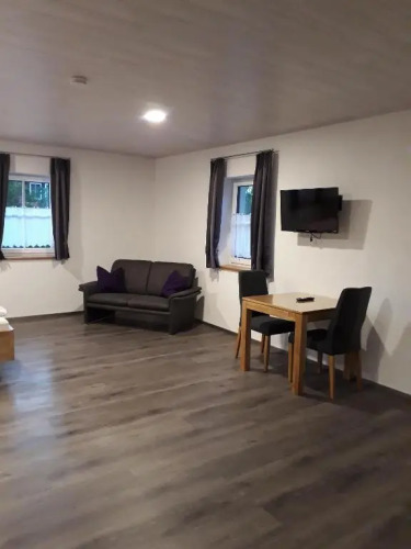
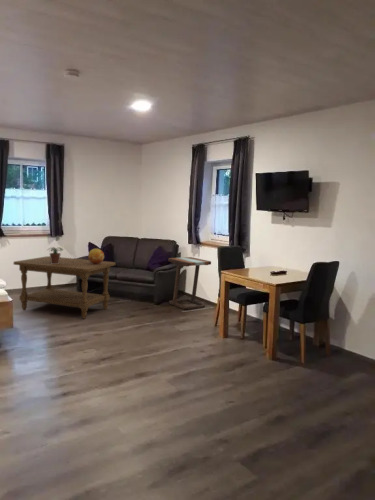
+ potted plant (55, 255)
+ coffee table (65, 290)
+ side table (193, 283)
+ decorative sphere (96, 256)
